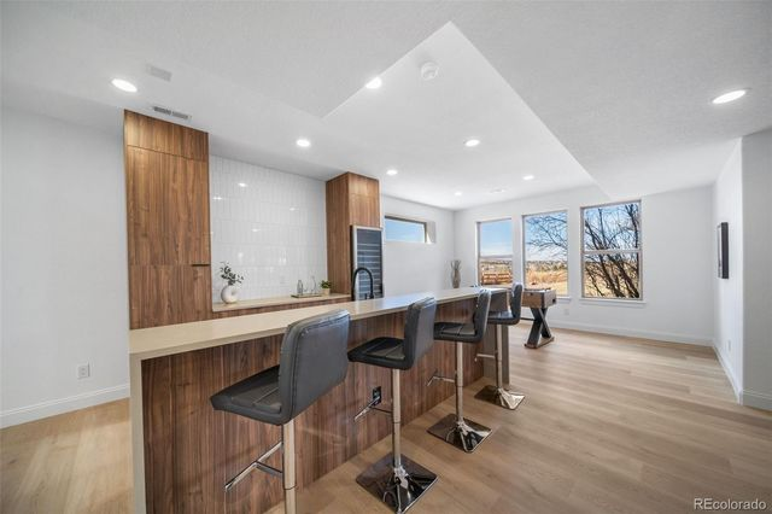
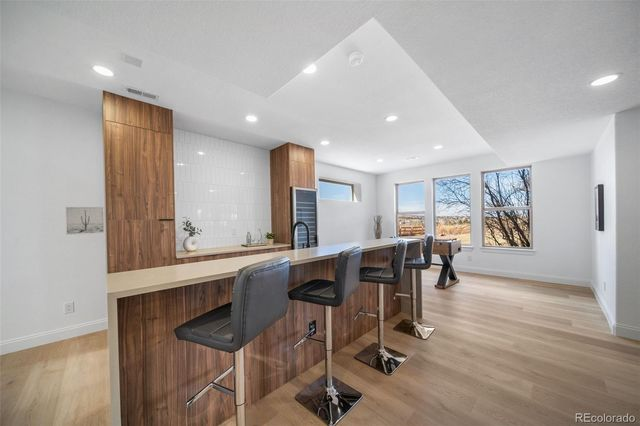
+ wall art (85, 220)
